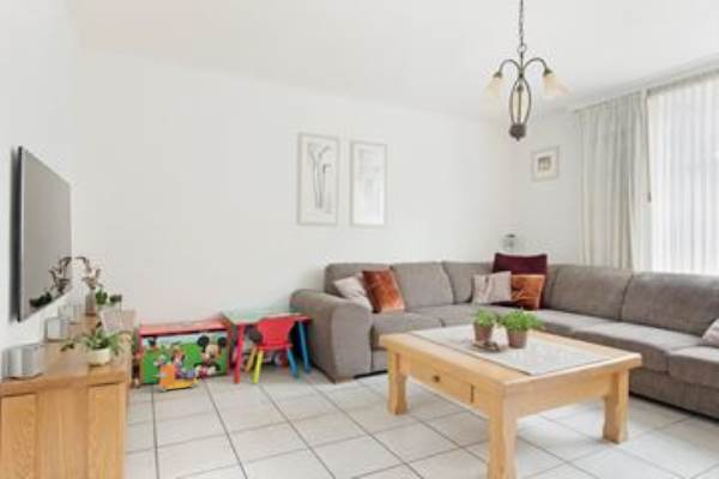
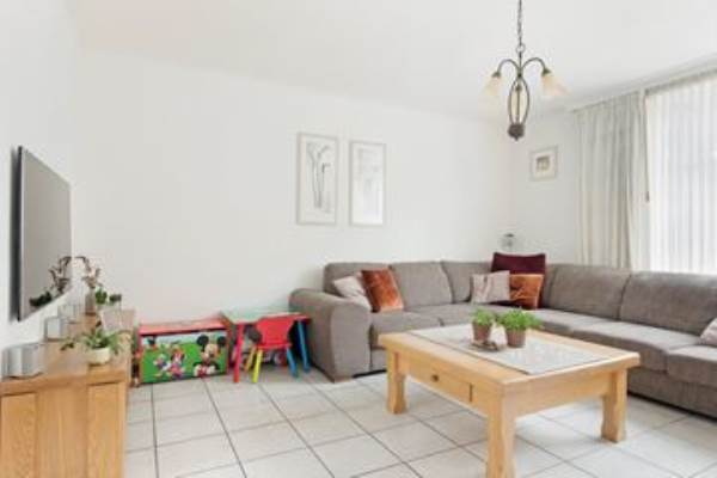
- toy truck (176, 375)
